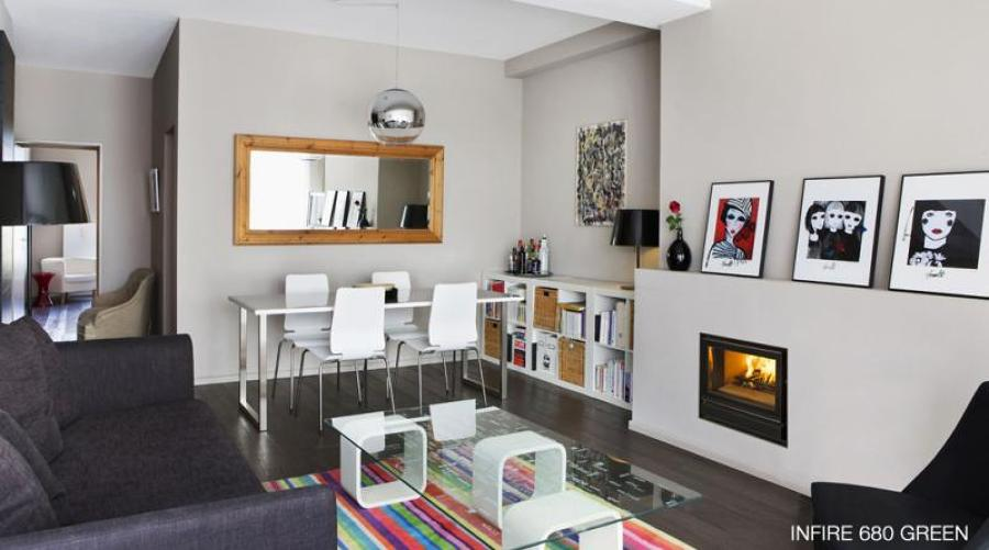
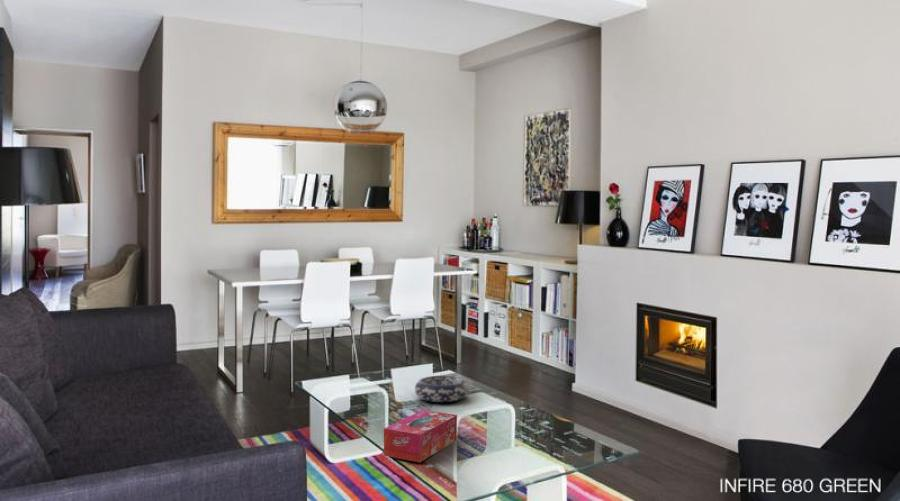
+ tissue box (421, 434)
+ decorative bowl (441, 388)
